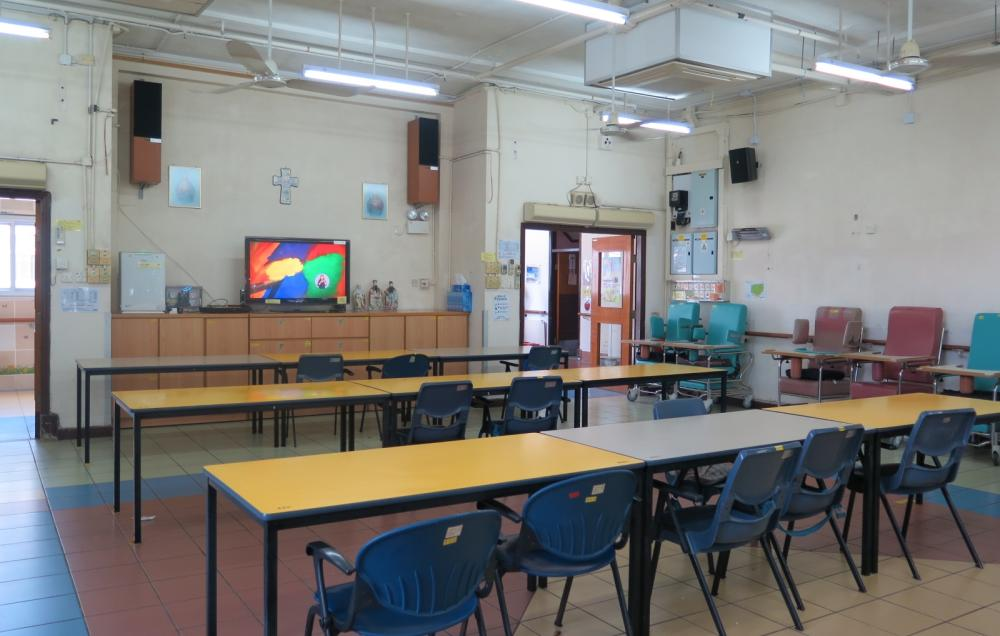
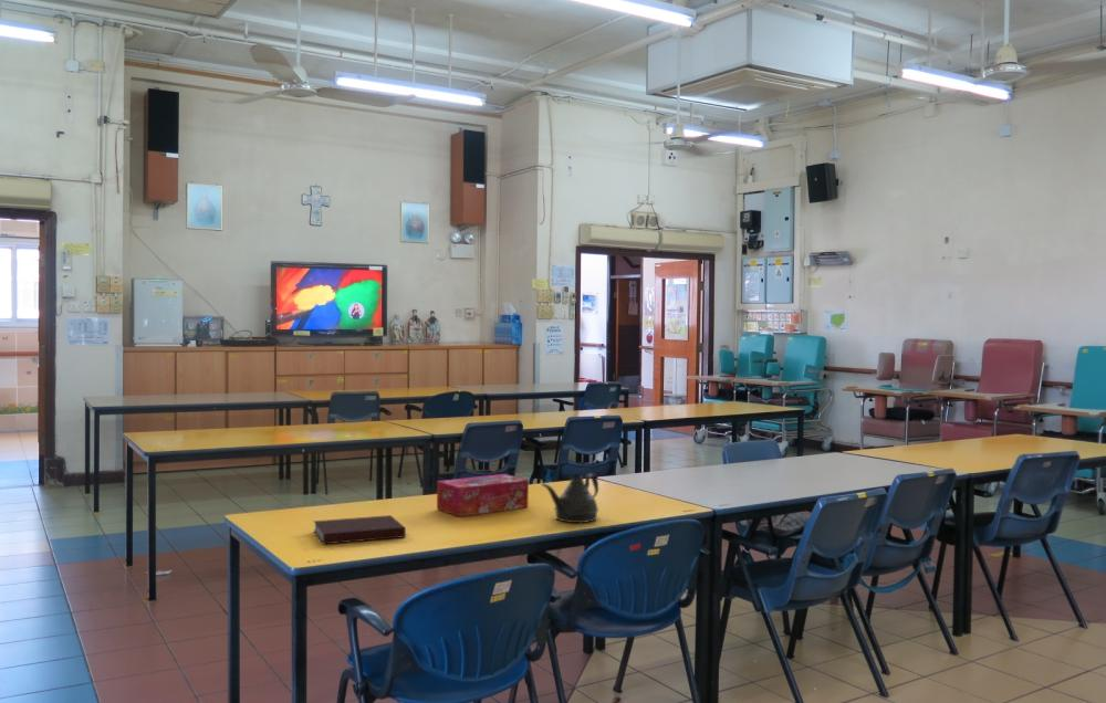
+ notebook (358, 528)
+ tissue box (482, 494)
+ teapot (568, 497)
